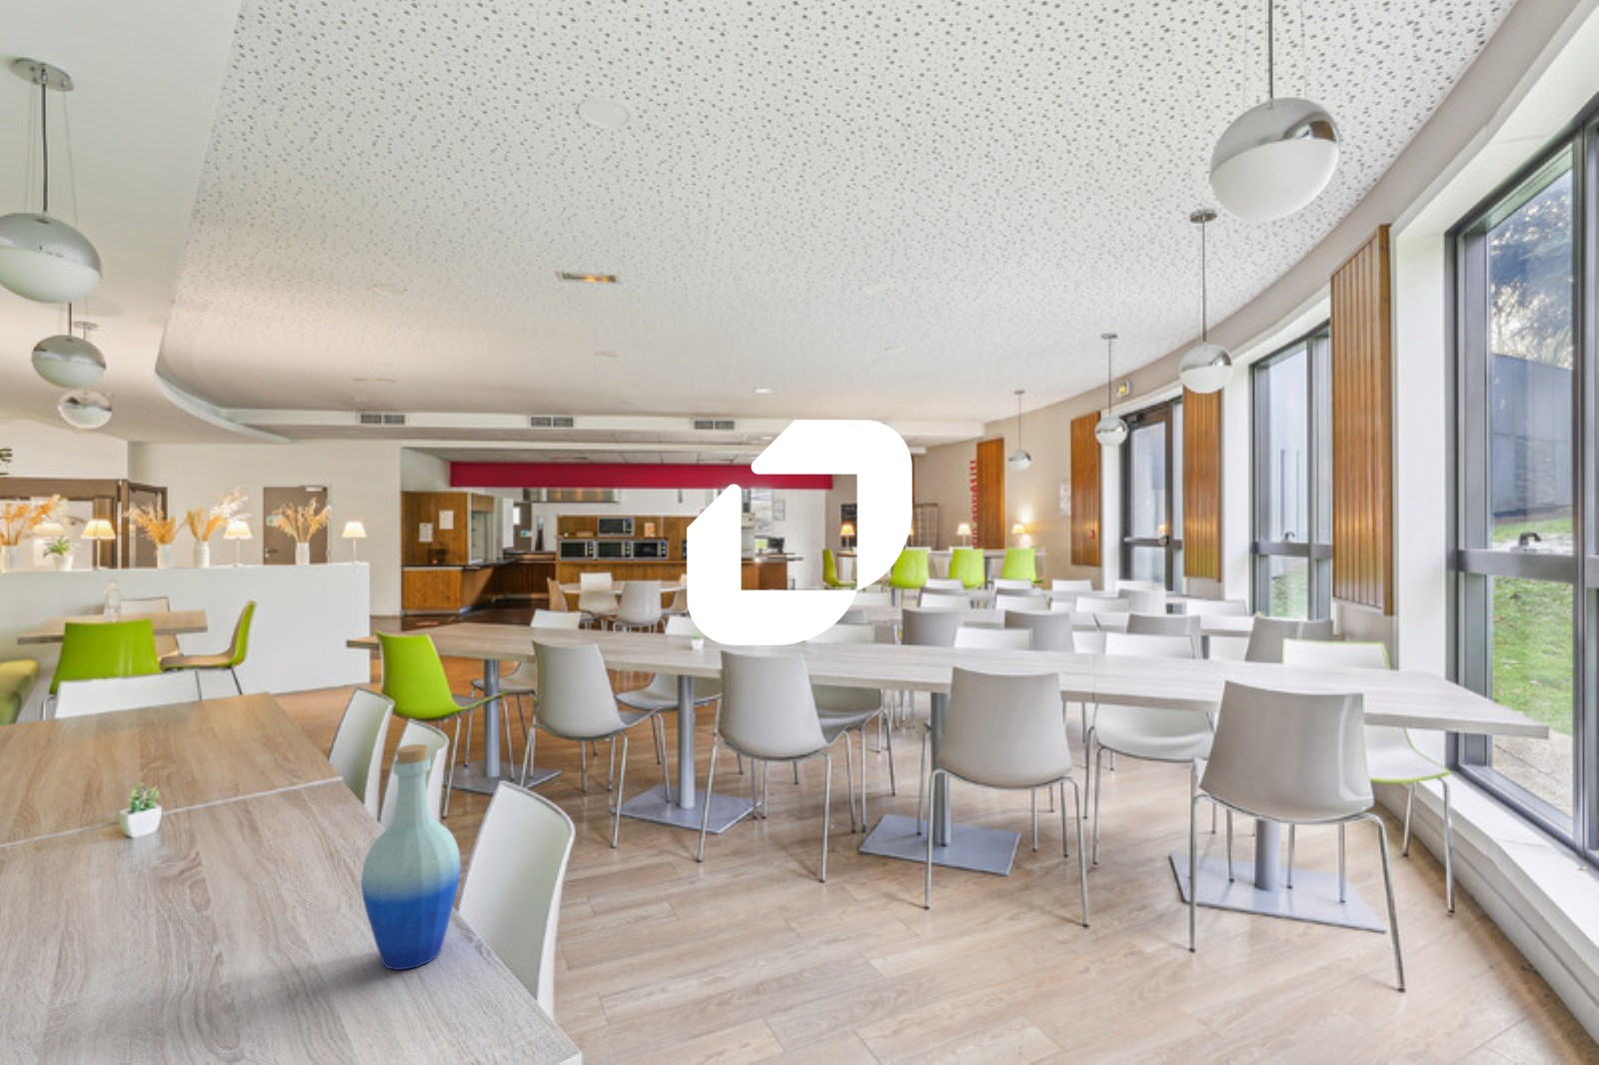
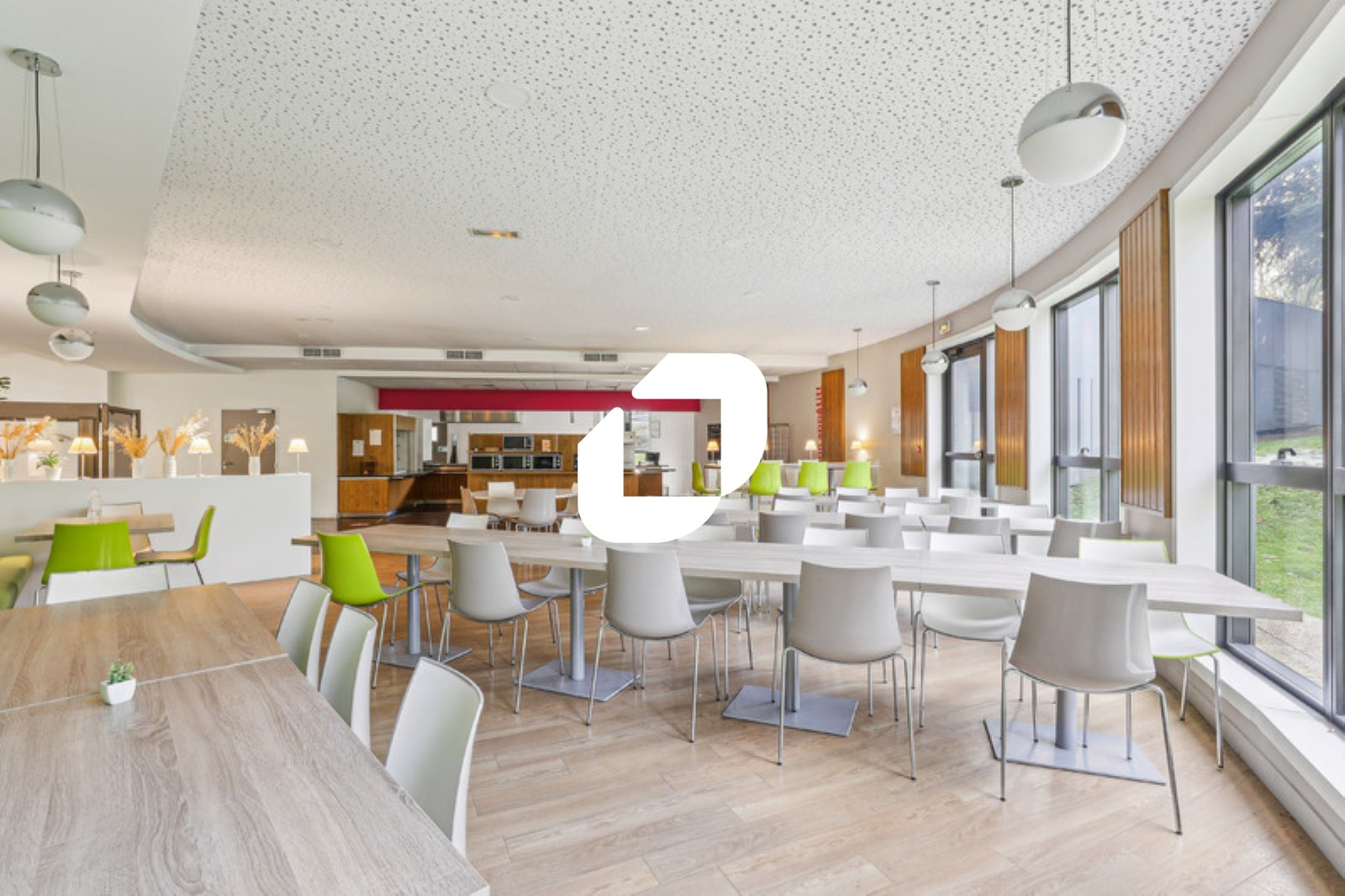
- bottle (411, 851)
